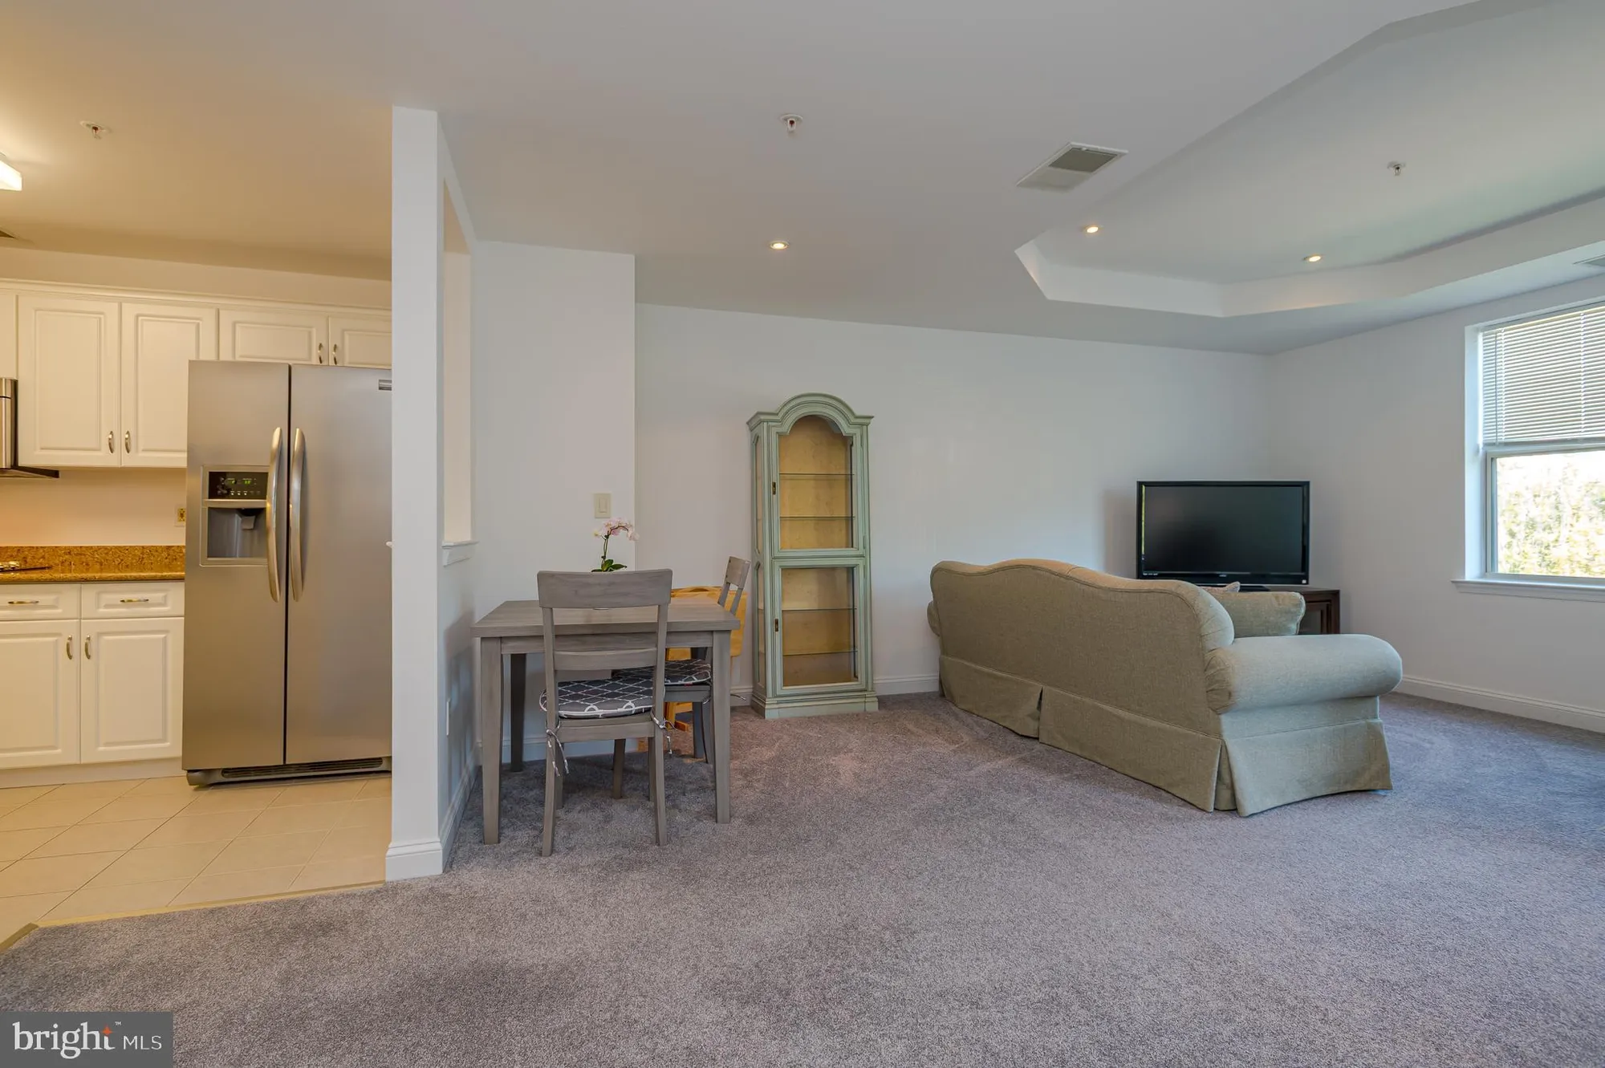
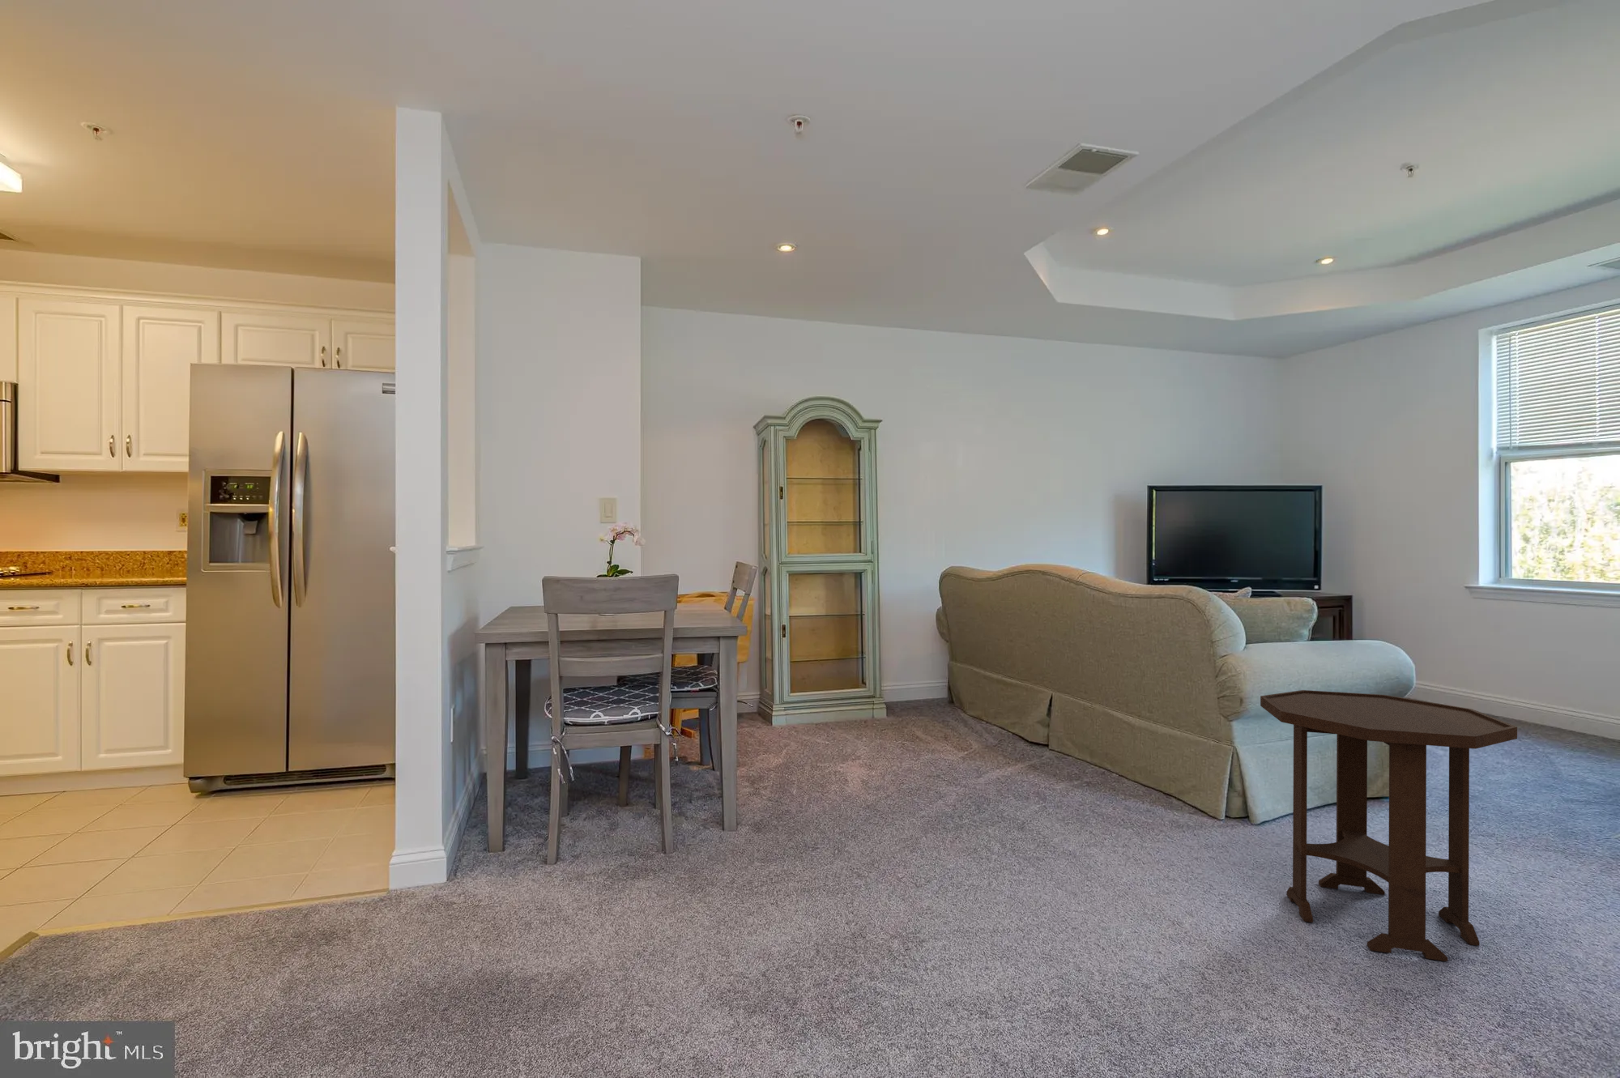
+ side table (1366, 815)
